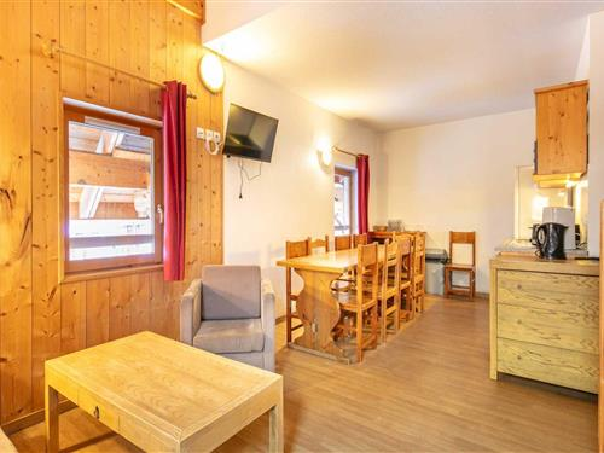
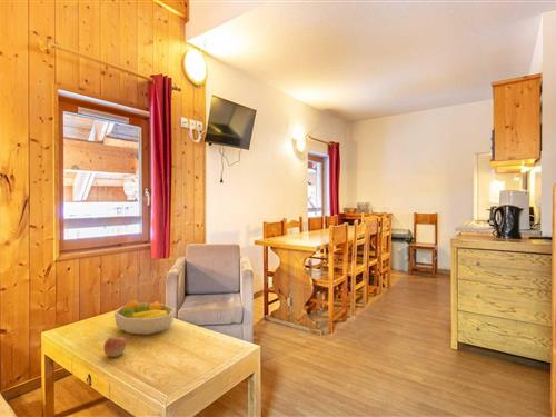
+ fruit bowl (145, 315)
+ apple (115, 345)
